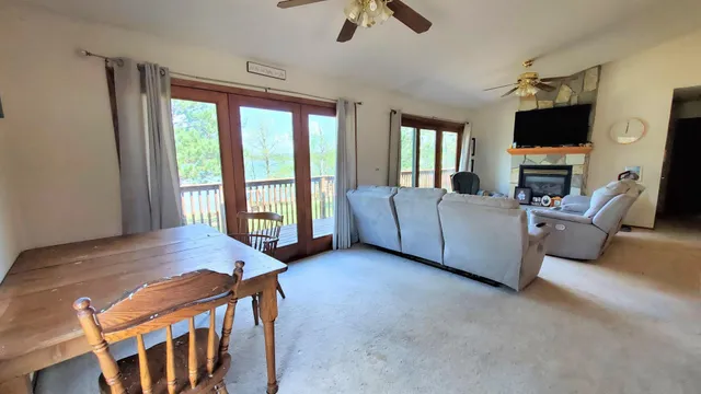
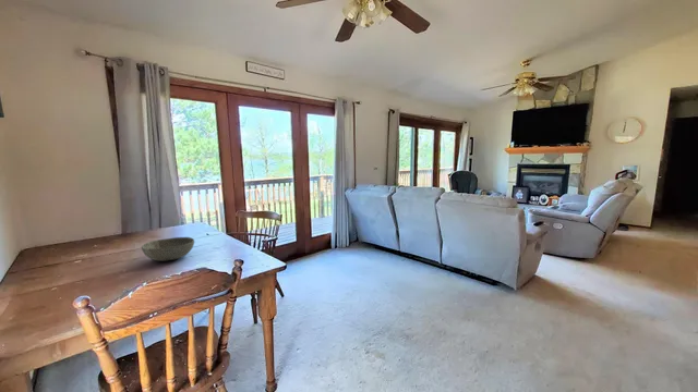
+ bowl (169, 250)
